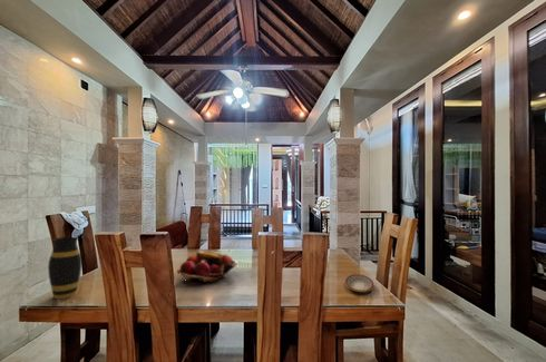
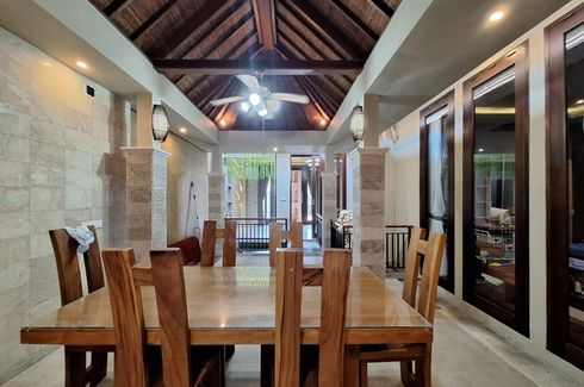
- plate (359, 284)
- fruit basket (206, 264)
- vase (65, 266)
